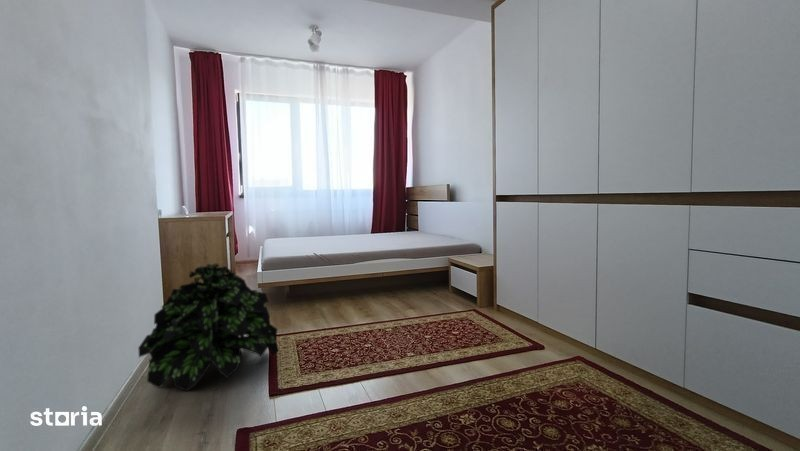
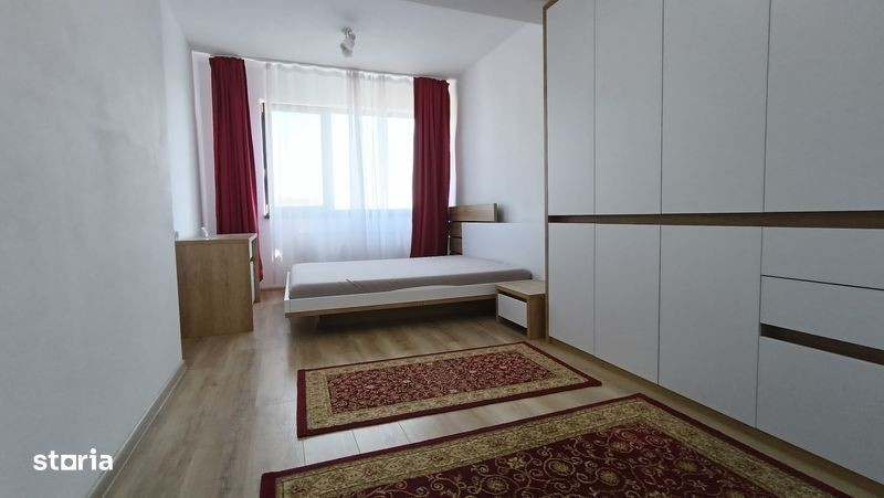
- potted plant (210, 316)
